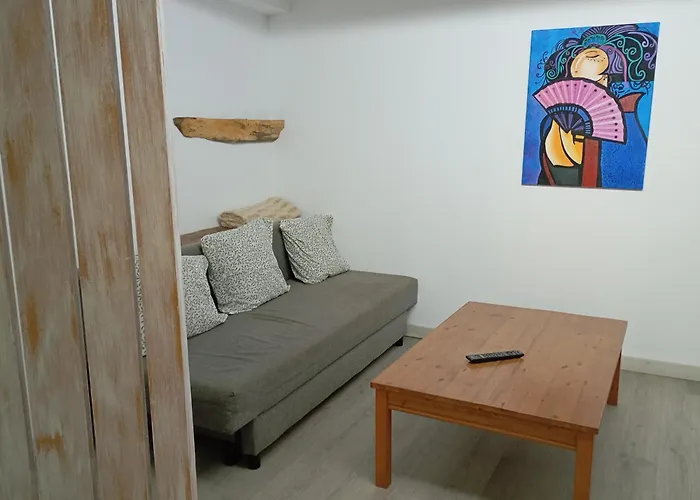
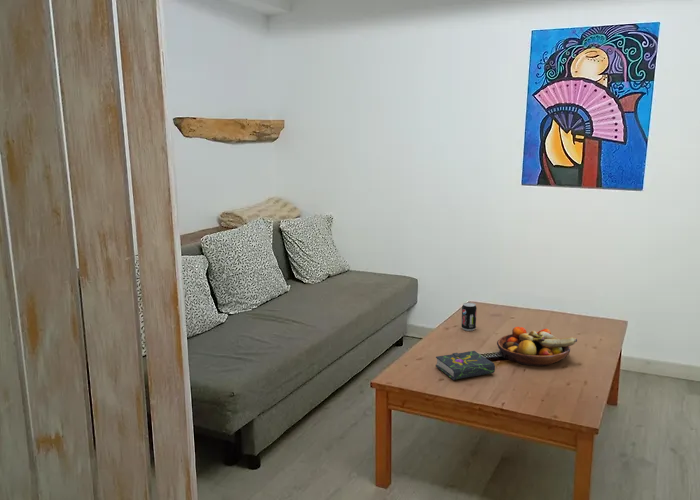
+ book (464, 364)
+ beverage can (468, 316)
+ fruit bowl (534, 341)
